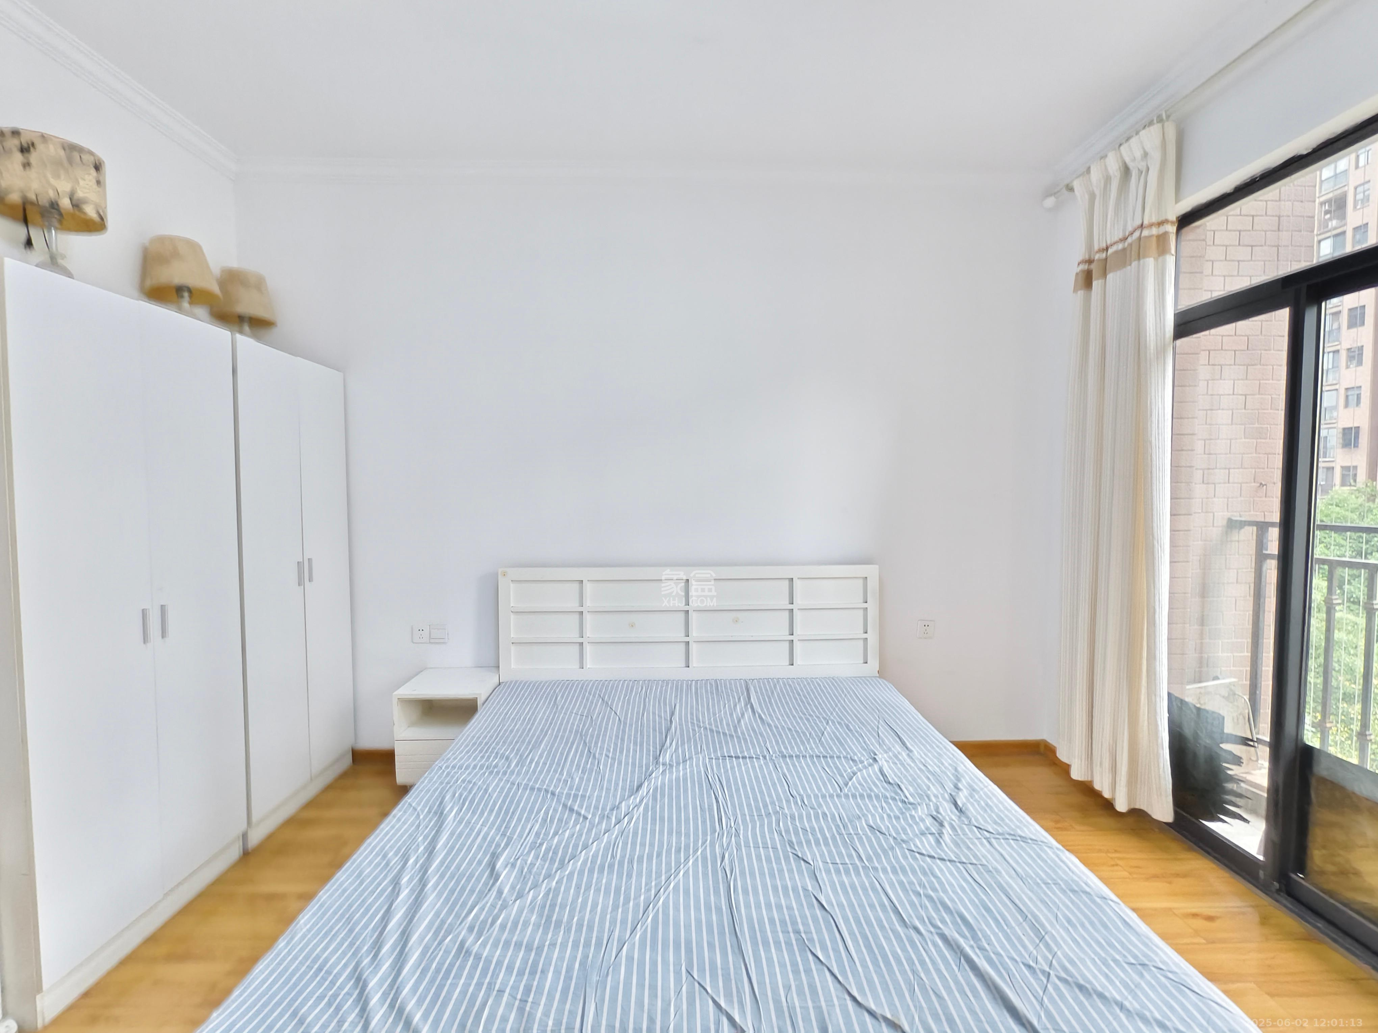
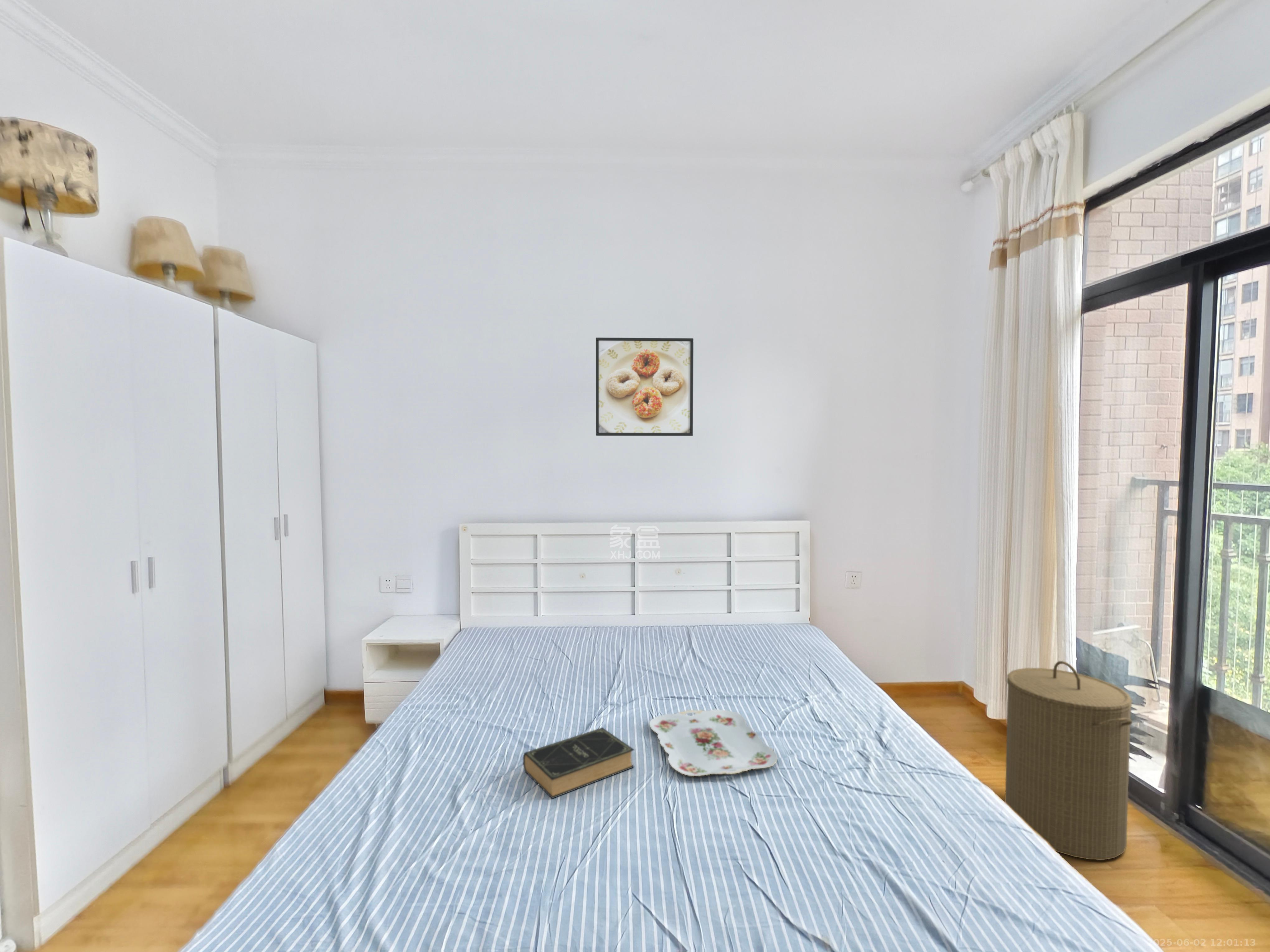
+ laundry hamper (1065, 745)
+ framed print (644, 387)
+ book (579, 759)
+ serving tray (709, 740)
